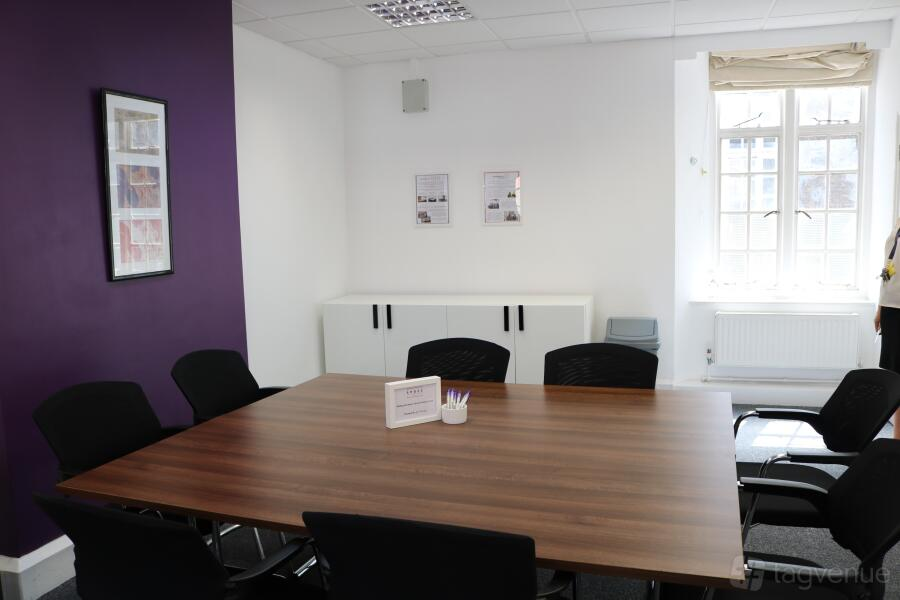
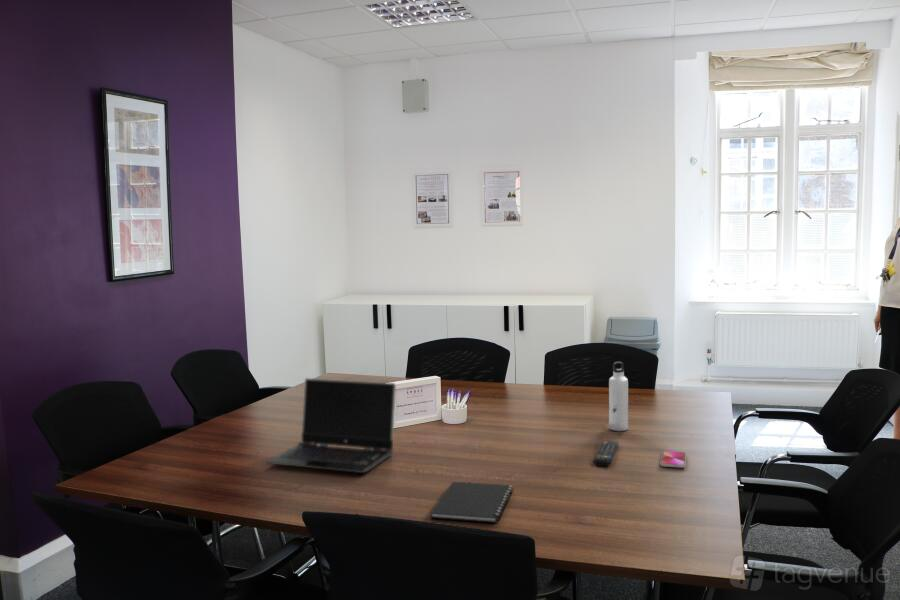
+ laptop computer (332, 423)
+ water bottle (618, 395)
+ smartphone (673, 459)
+ remote control (606, 452)
+ notebook (474, 500)
